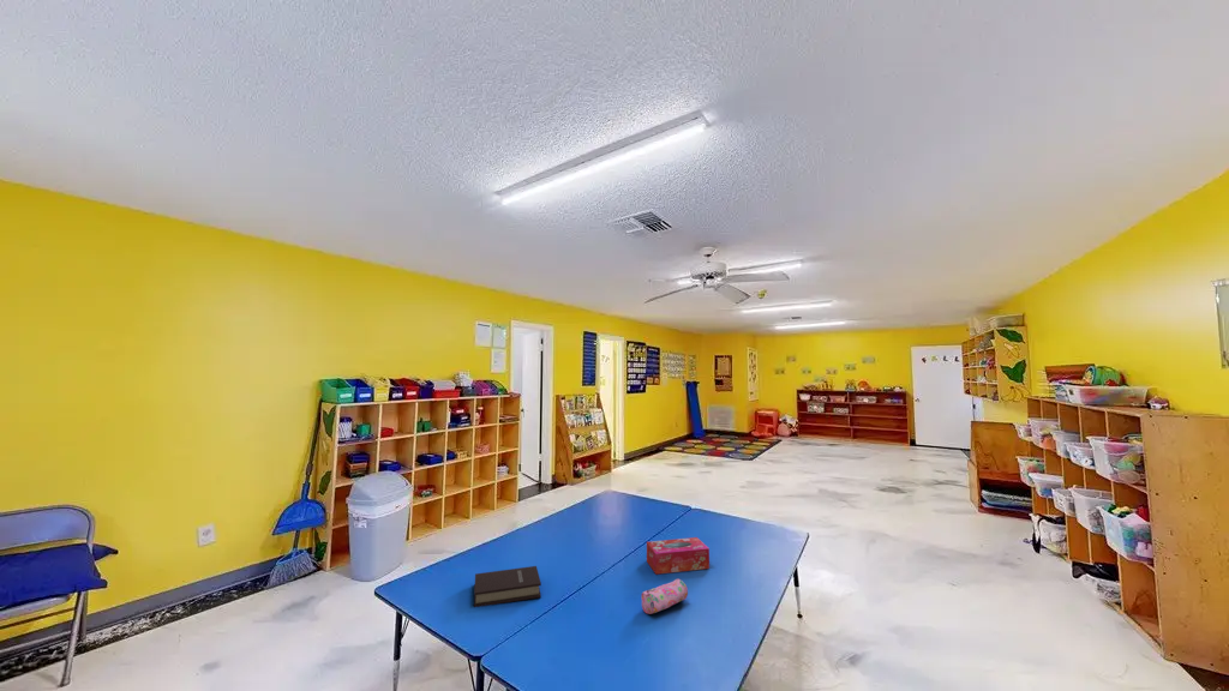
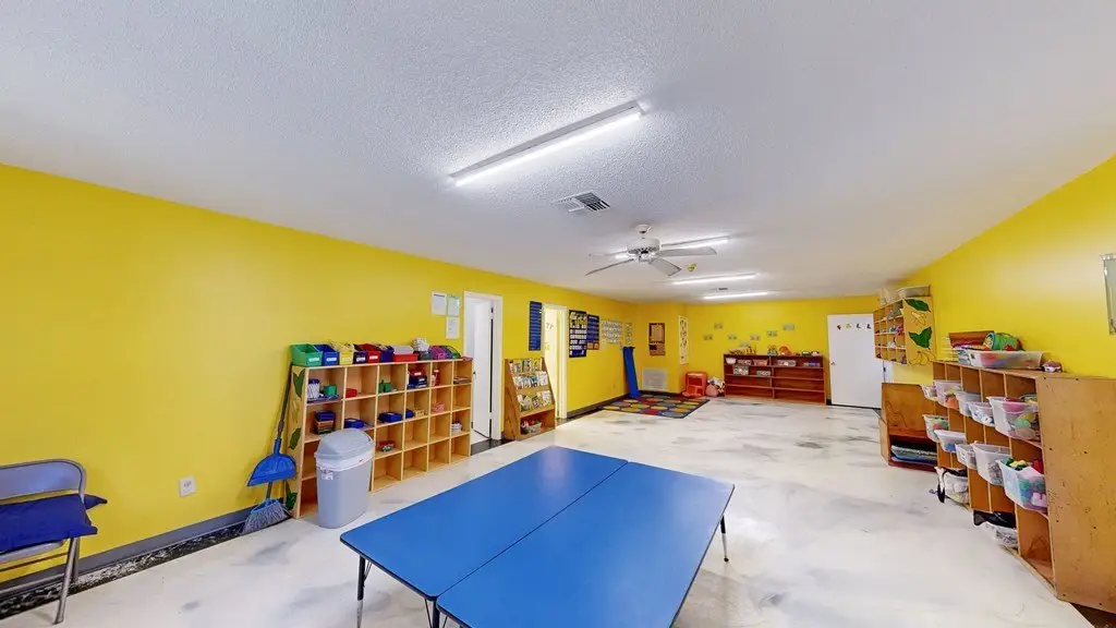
- tissue box (677, 554)
- pencil case (664, 595)
- book (506, 584)
